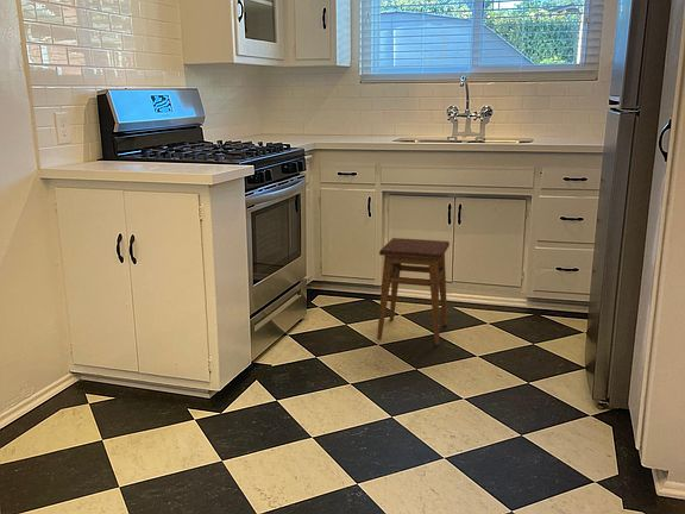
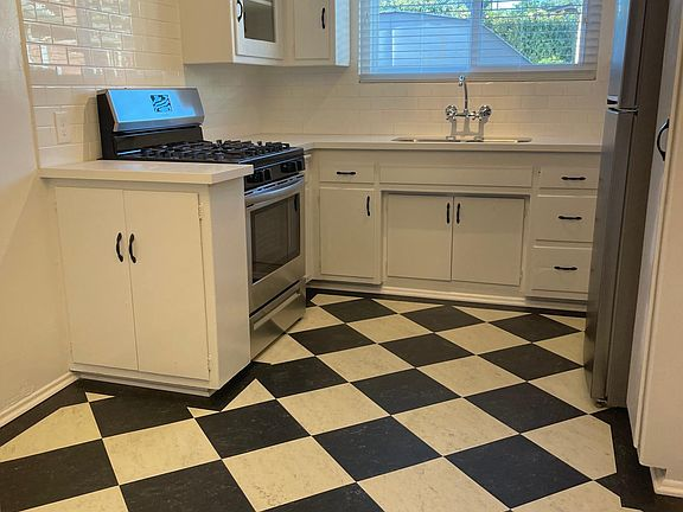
- stool (415, 284)
